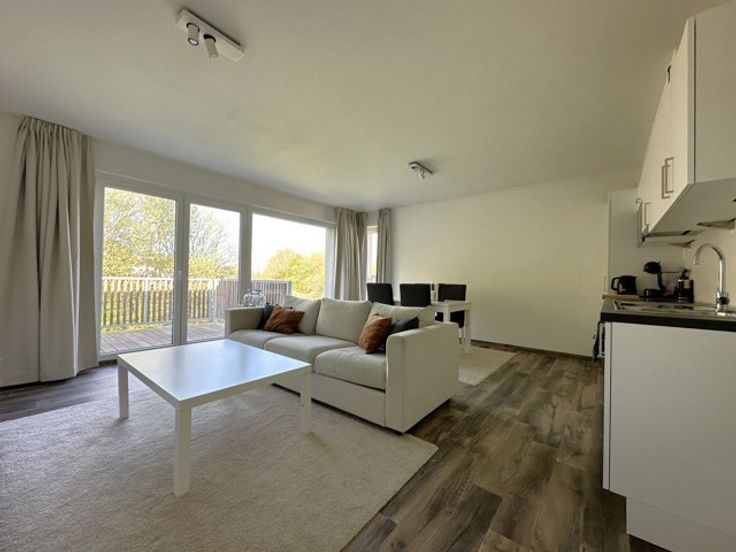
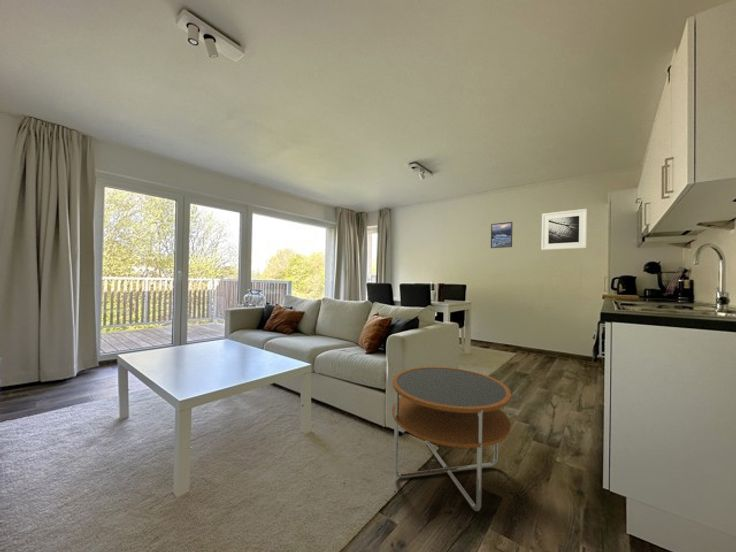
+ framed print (563, 230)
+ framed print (501, 235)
+ side table (448, 427)
